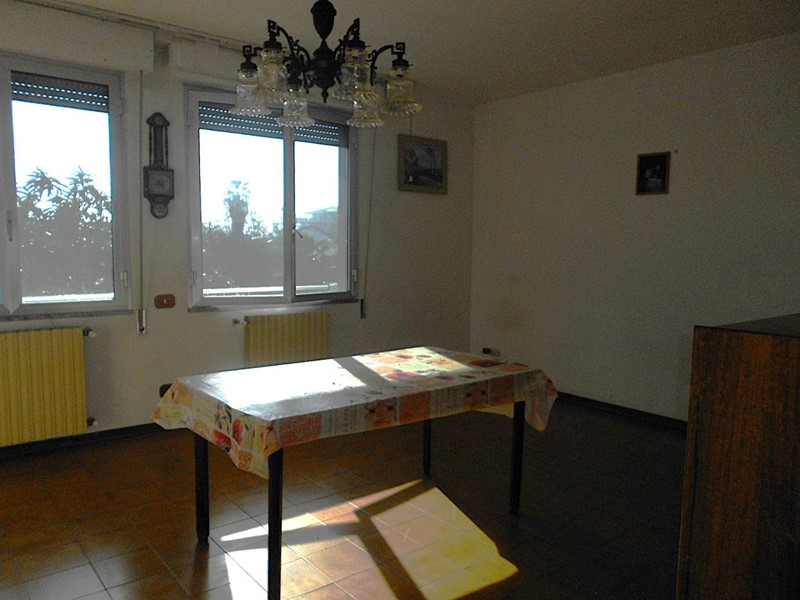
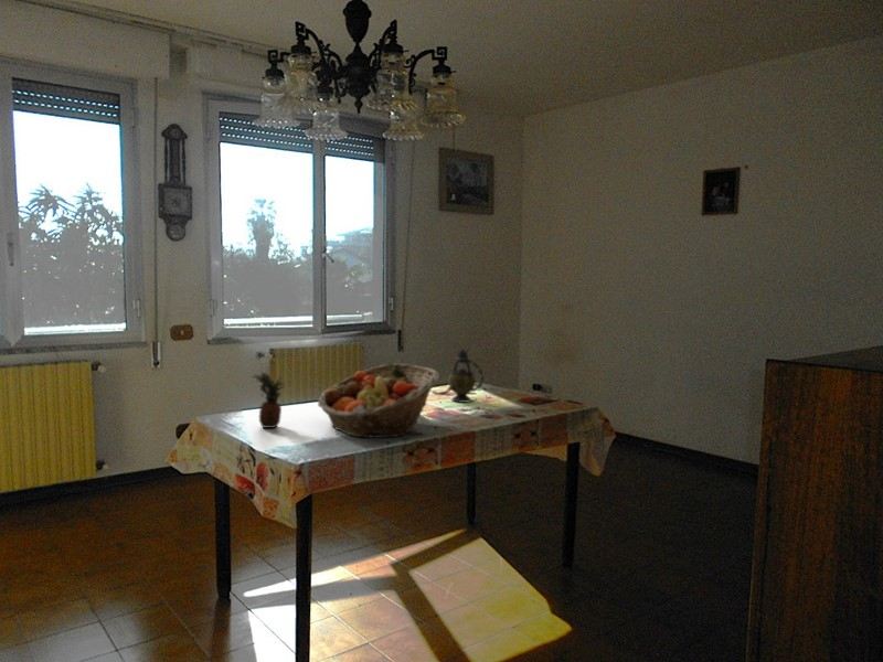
+ teapot (455, 375)
+ fruit basket (377, 397)
+ fruit (268, 398)
